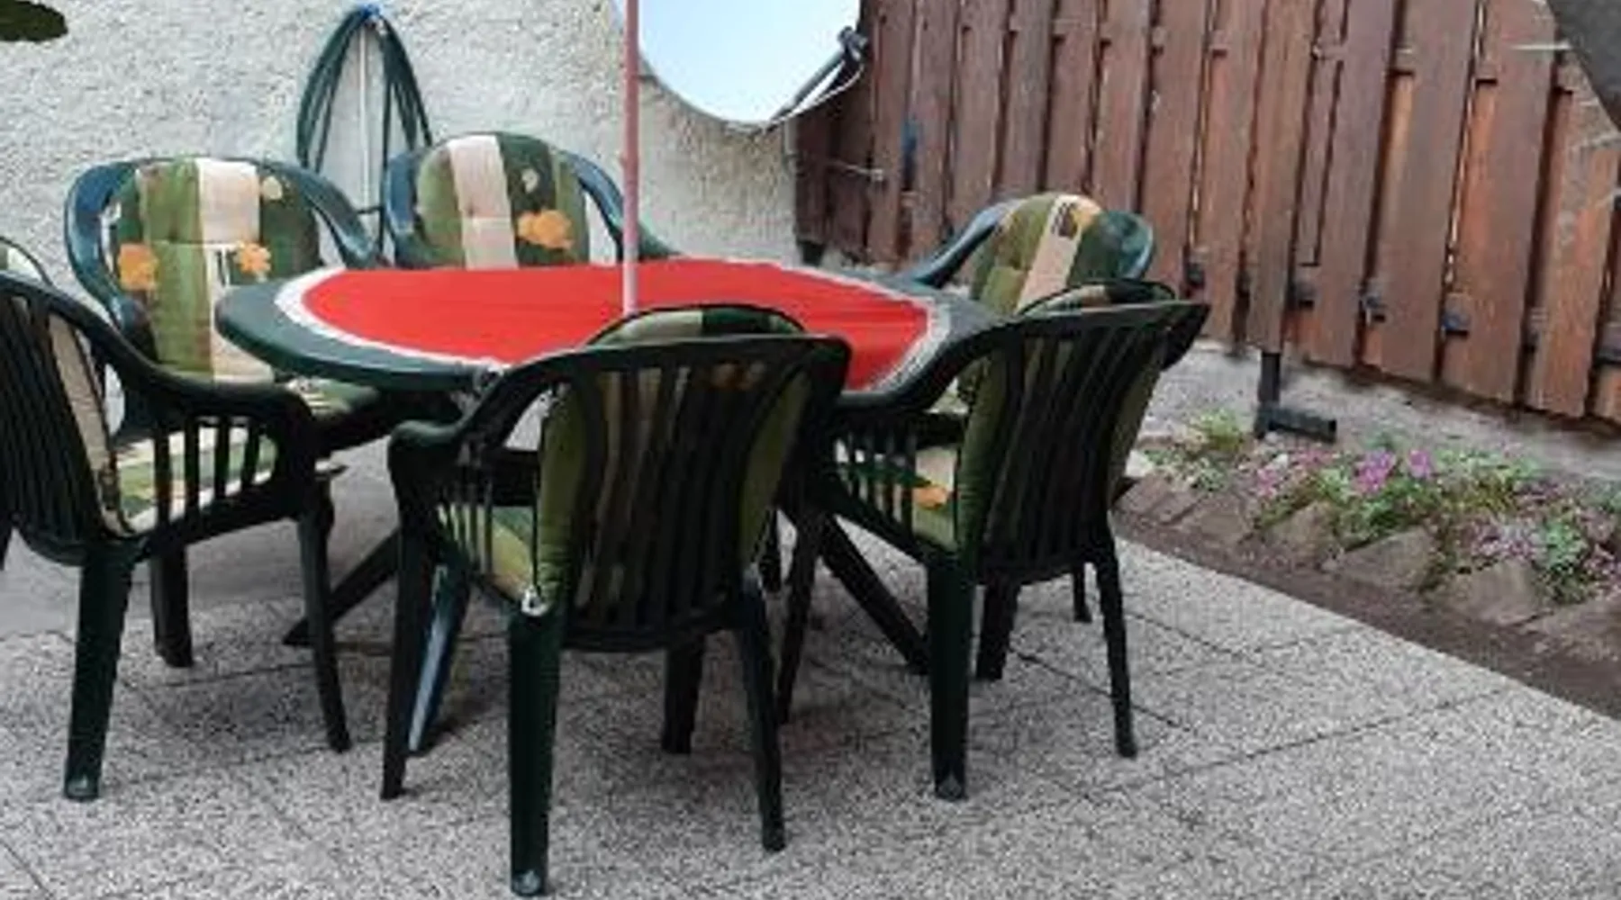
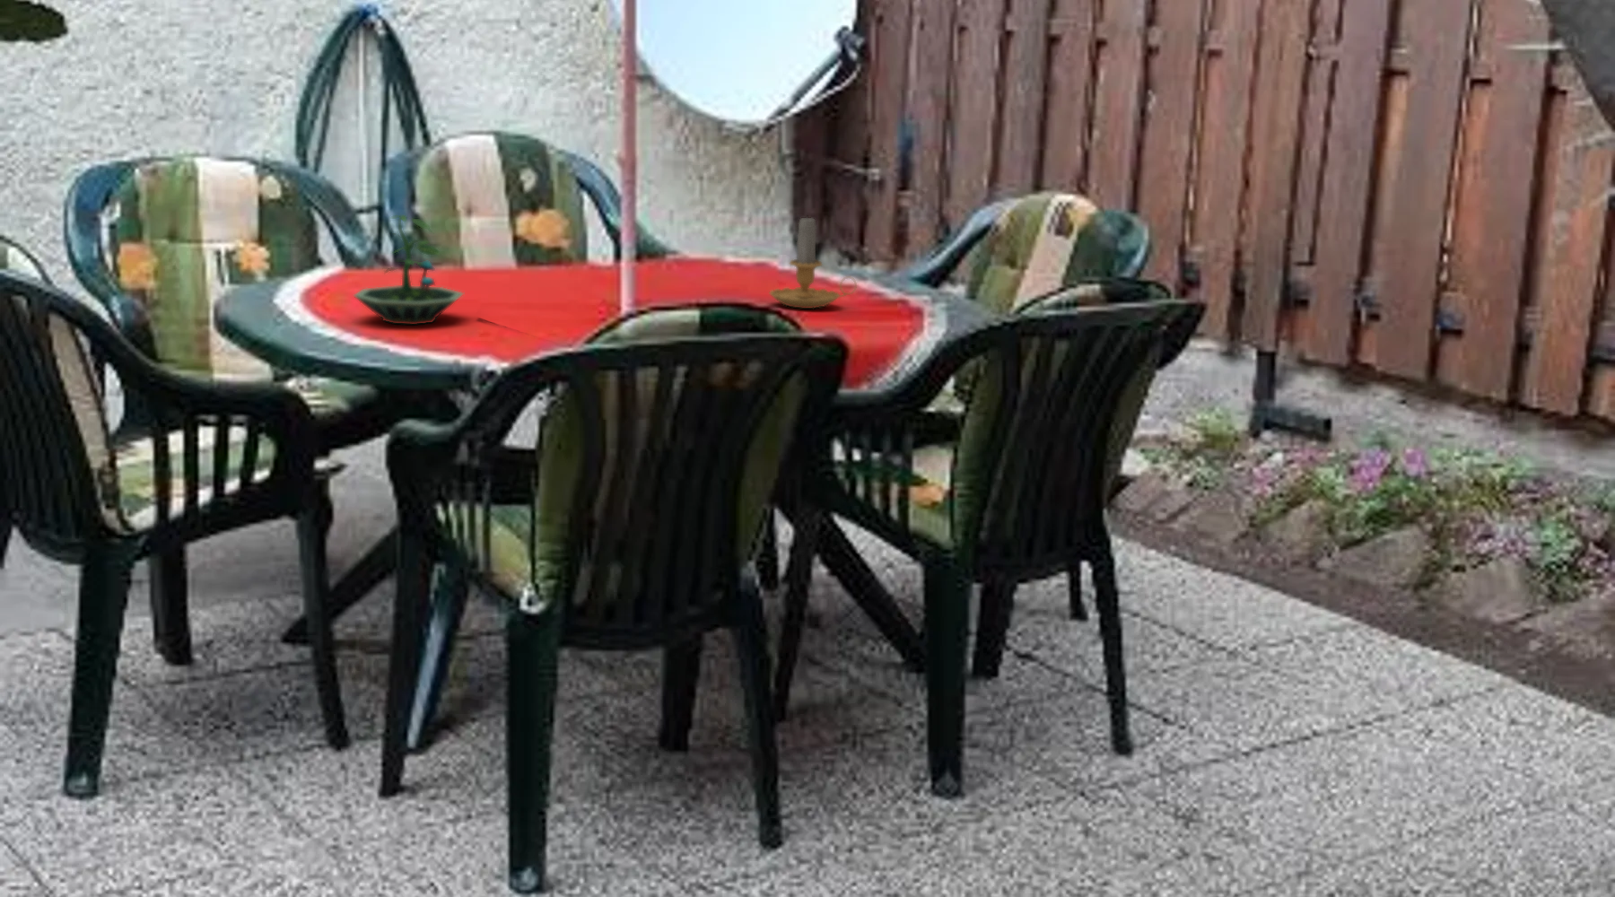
+ terrarium (404, 236)
+ candle (814, 260)
